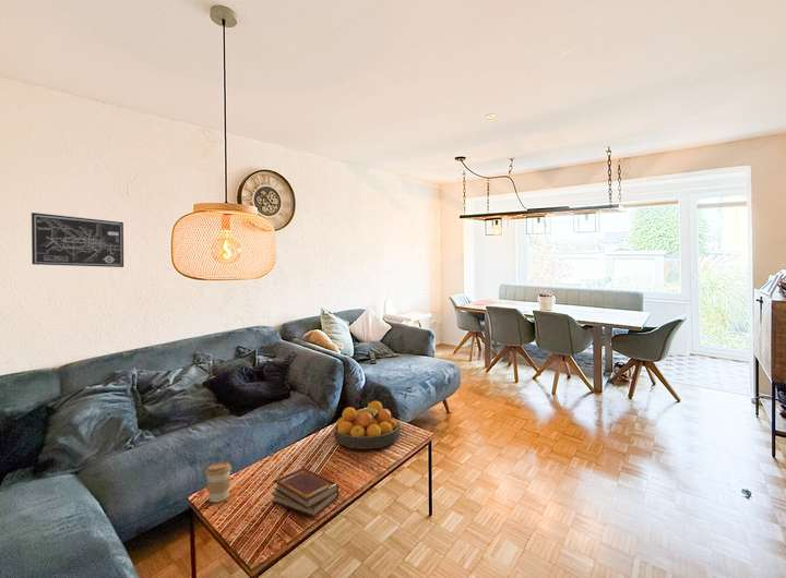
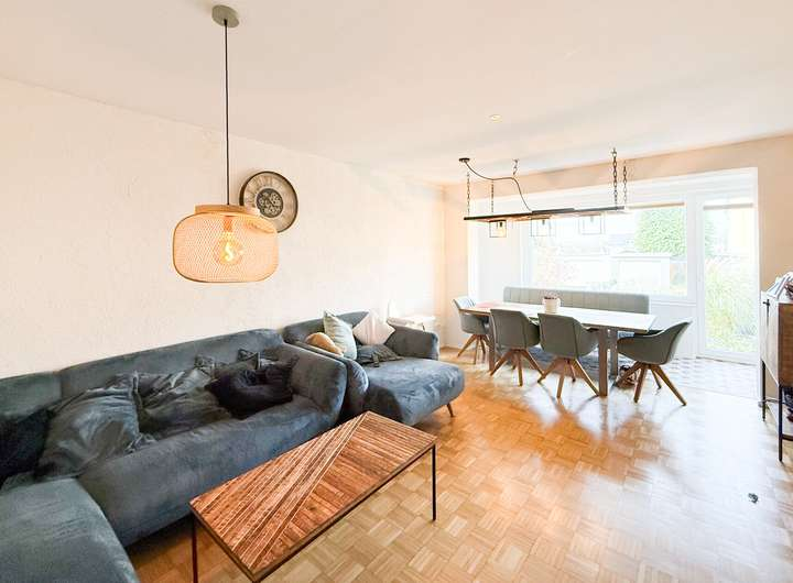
- fruit bowl (367, 420)
- coffee cup (218, 480)
- book set (305, 489)
- wall art (81, 241)
